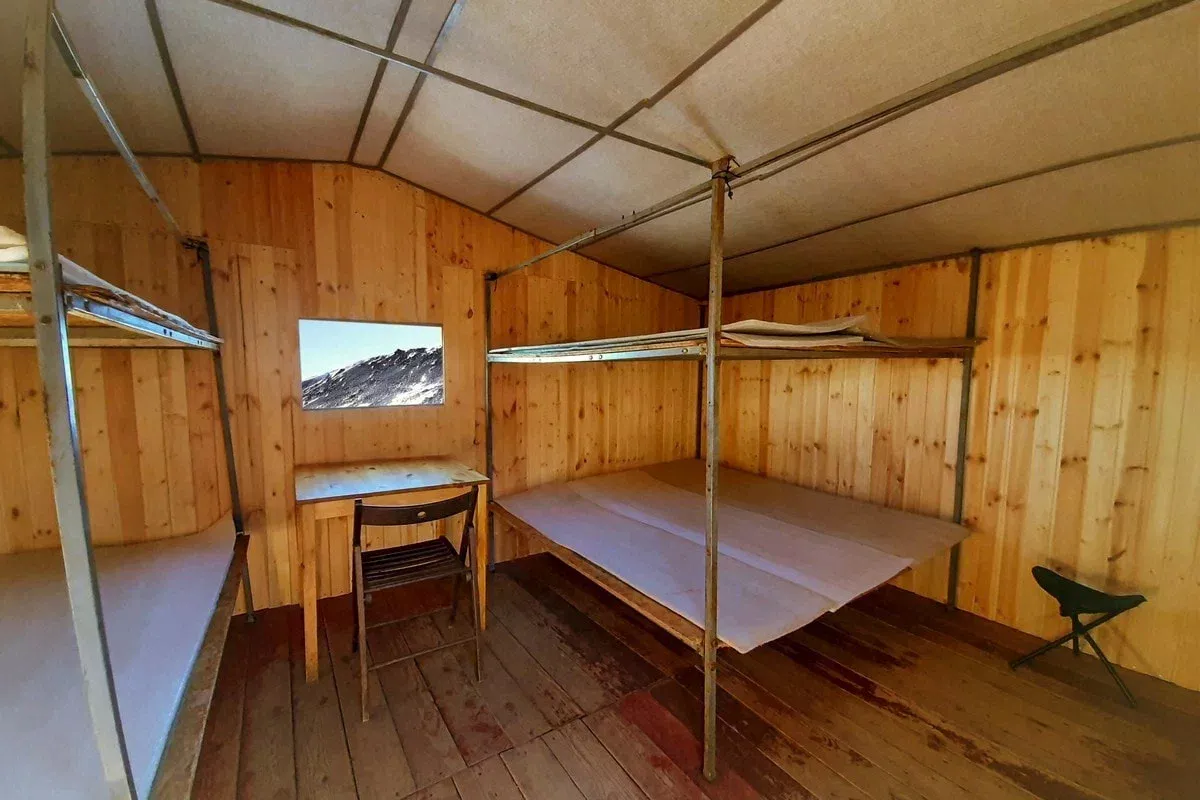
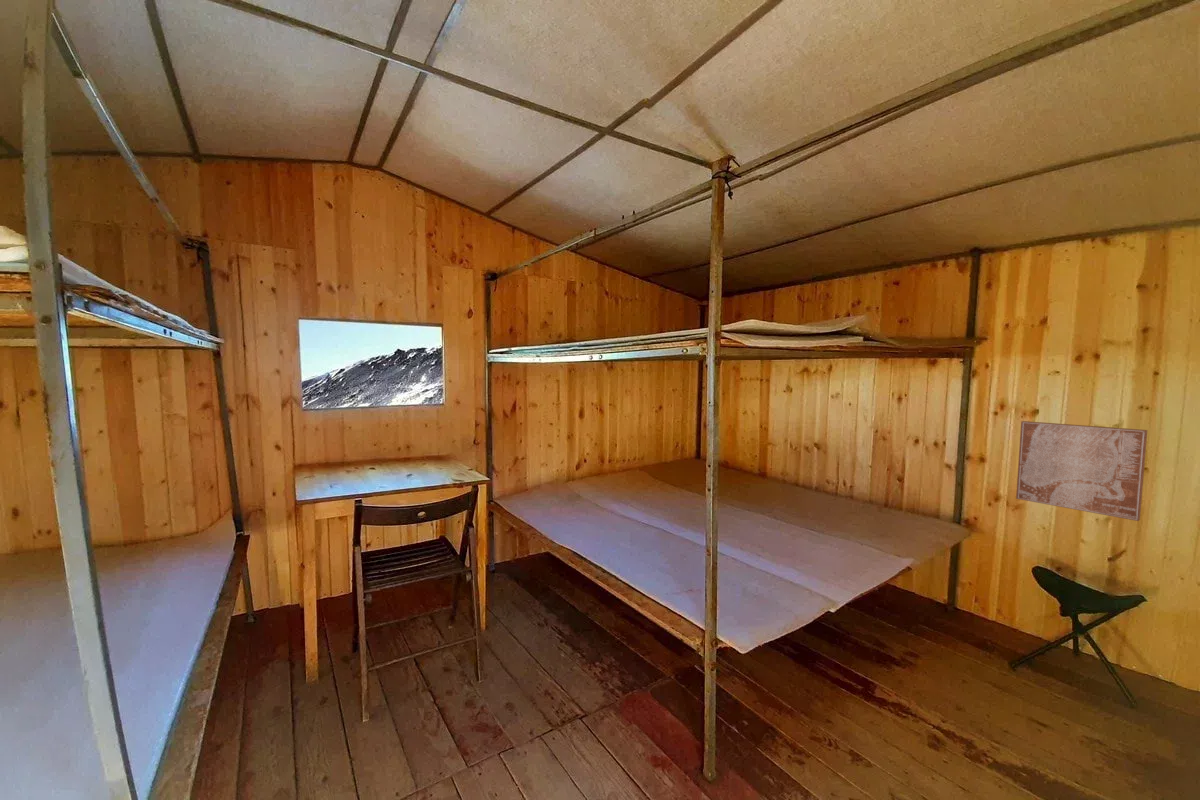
+ wall art (1076, 467)
